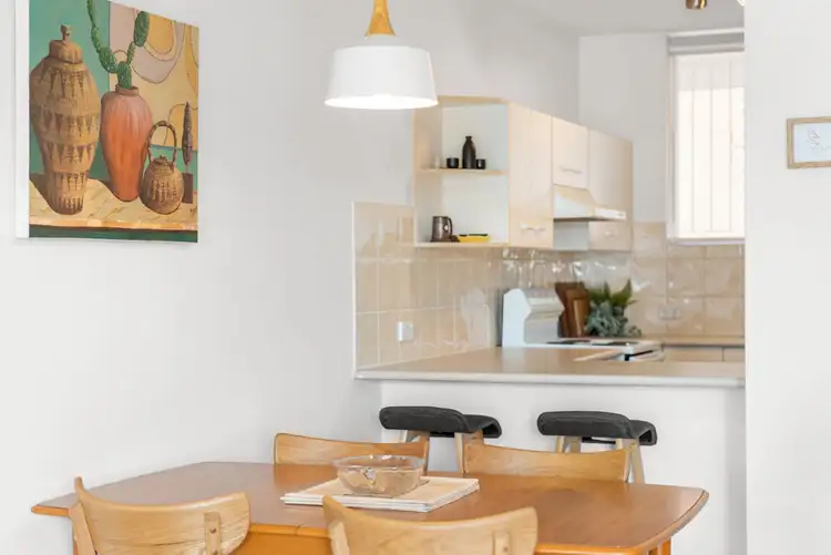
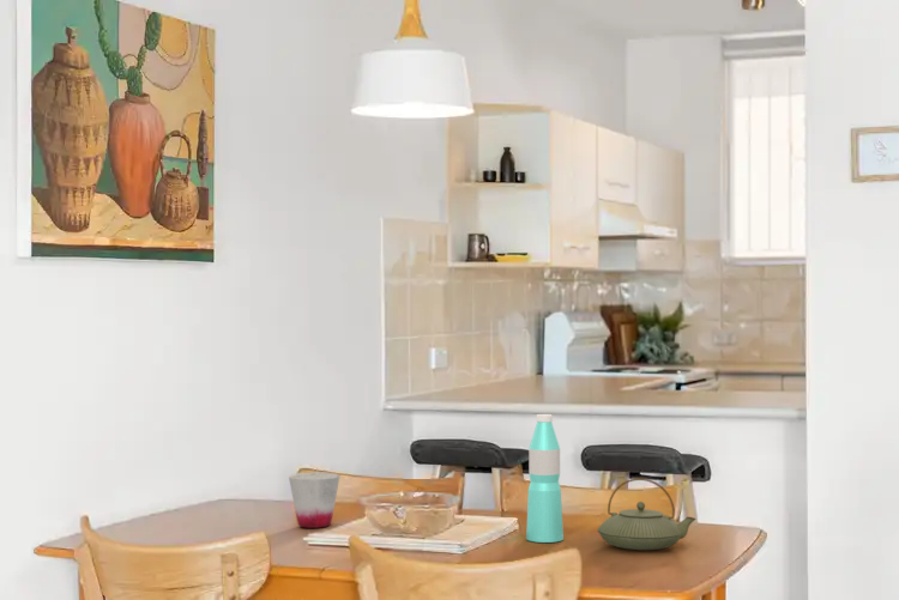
+ water bottle (544, 477)
+ cup (314, 501)
+ teapot (646, 511)
